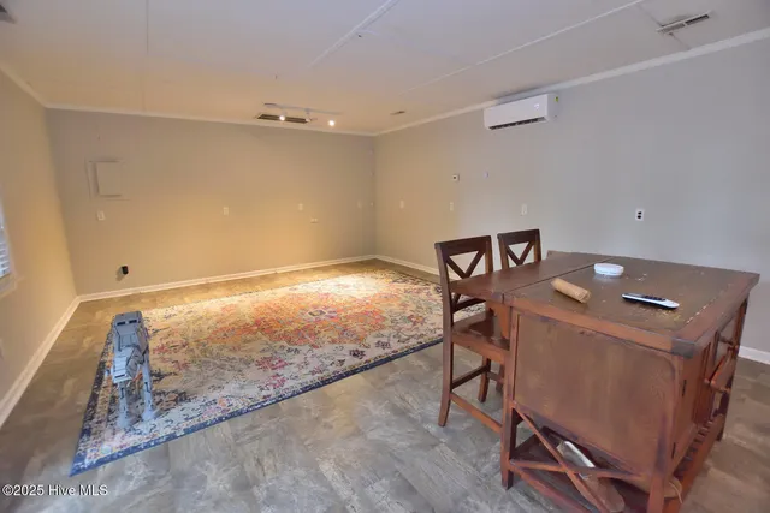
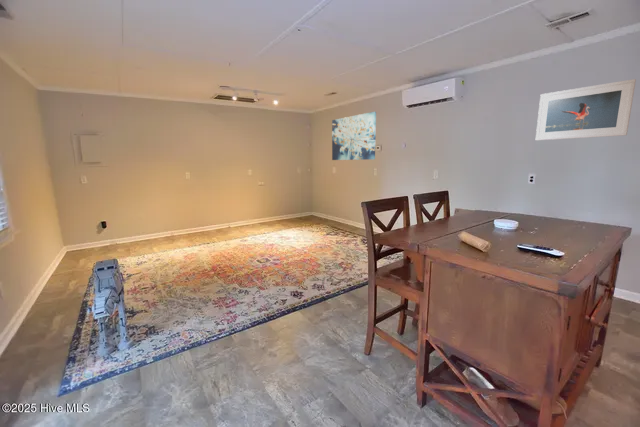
+ wall art (352, 138)
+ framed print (580, 113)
